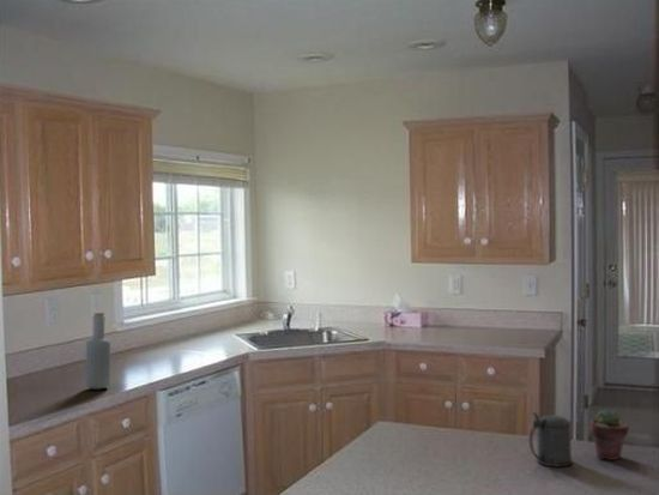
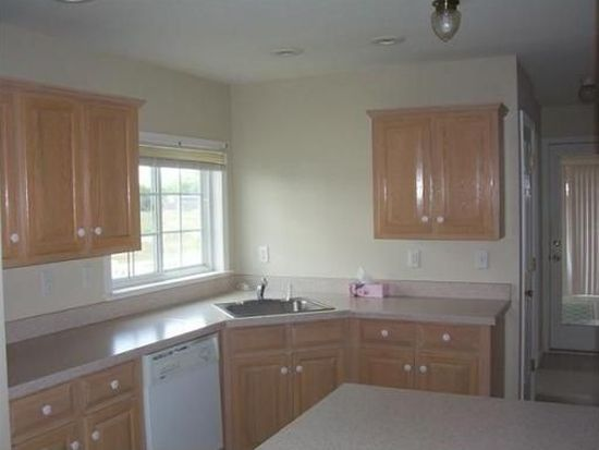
- beer stein (549, 436)
- potted succulent (609, 433)
- bottle (97, 350)
